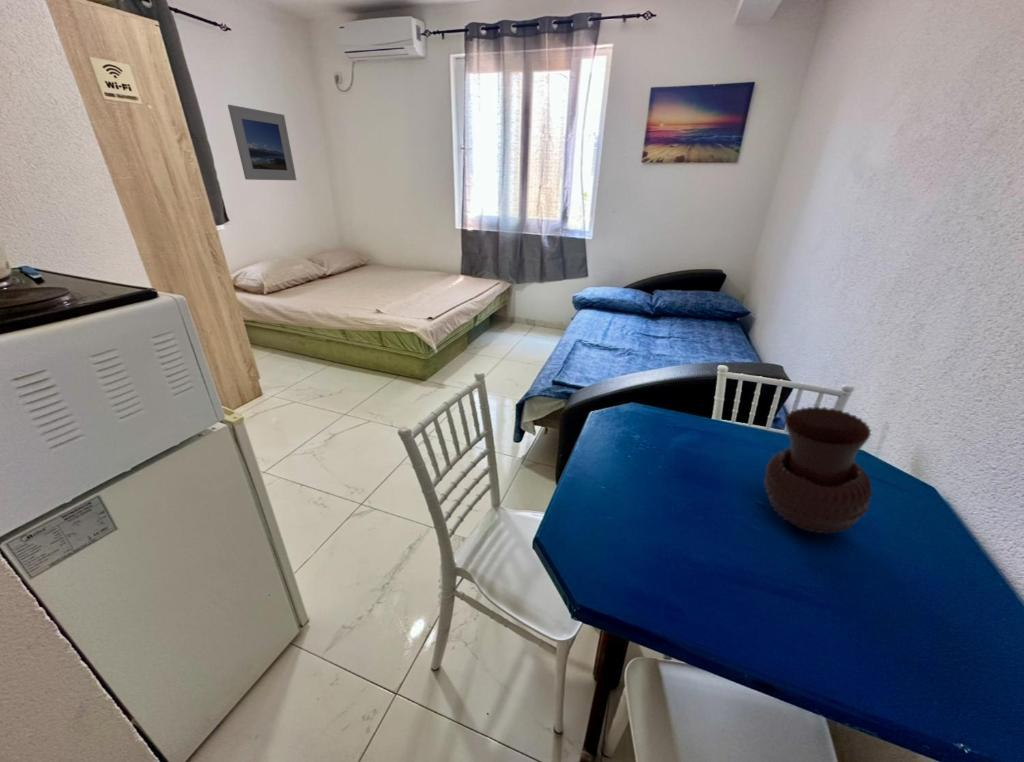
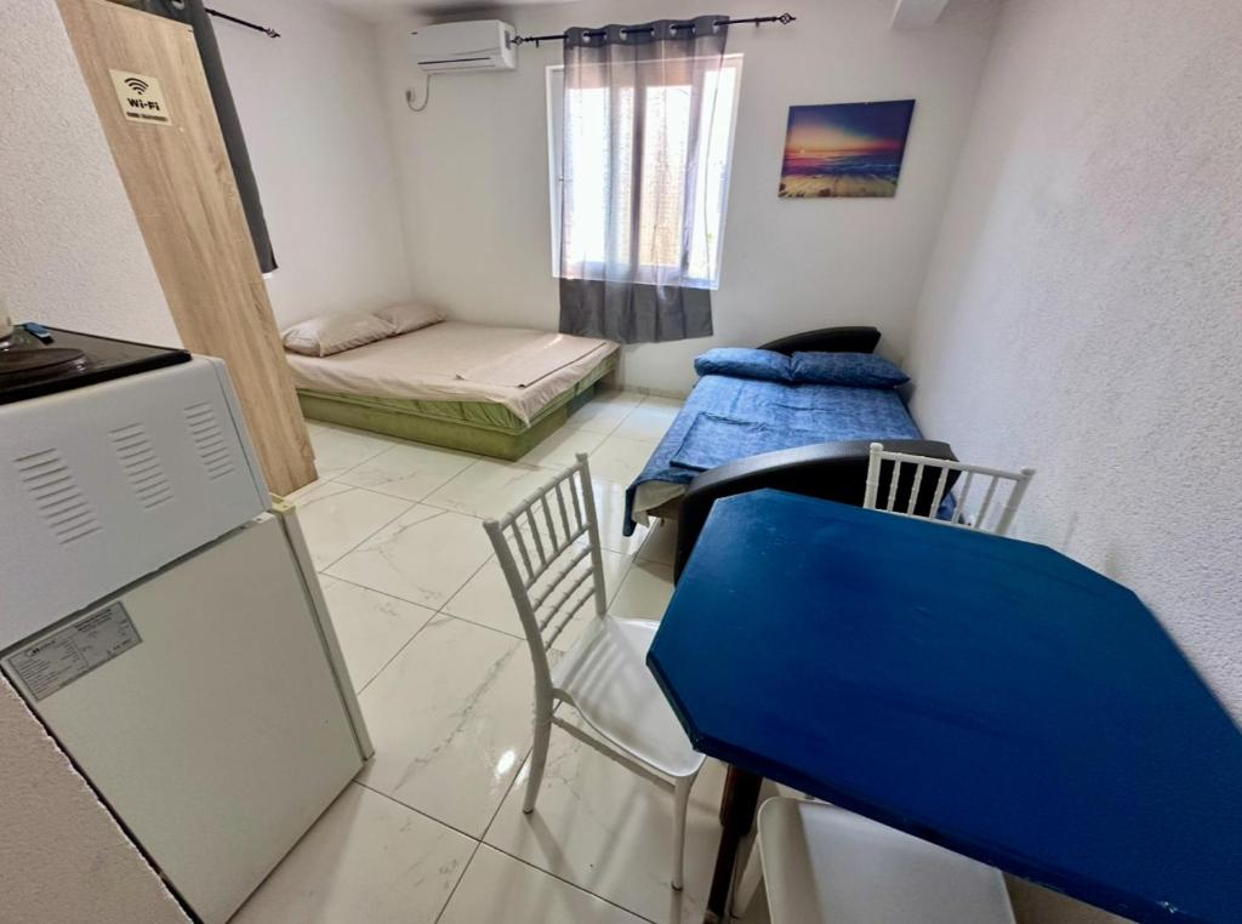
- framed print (265, 146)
- vase (819, 471)
